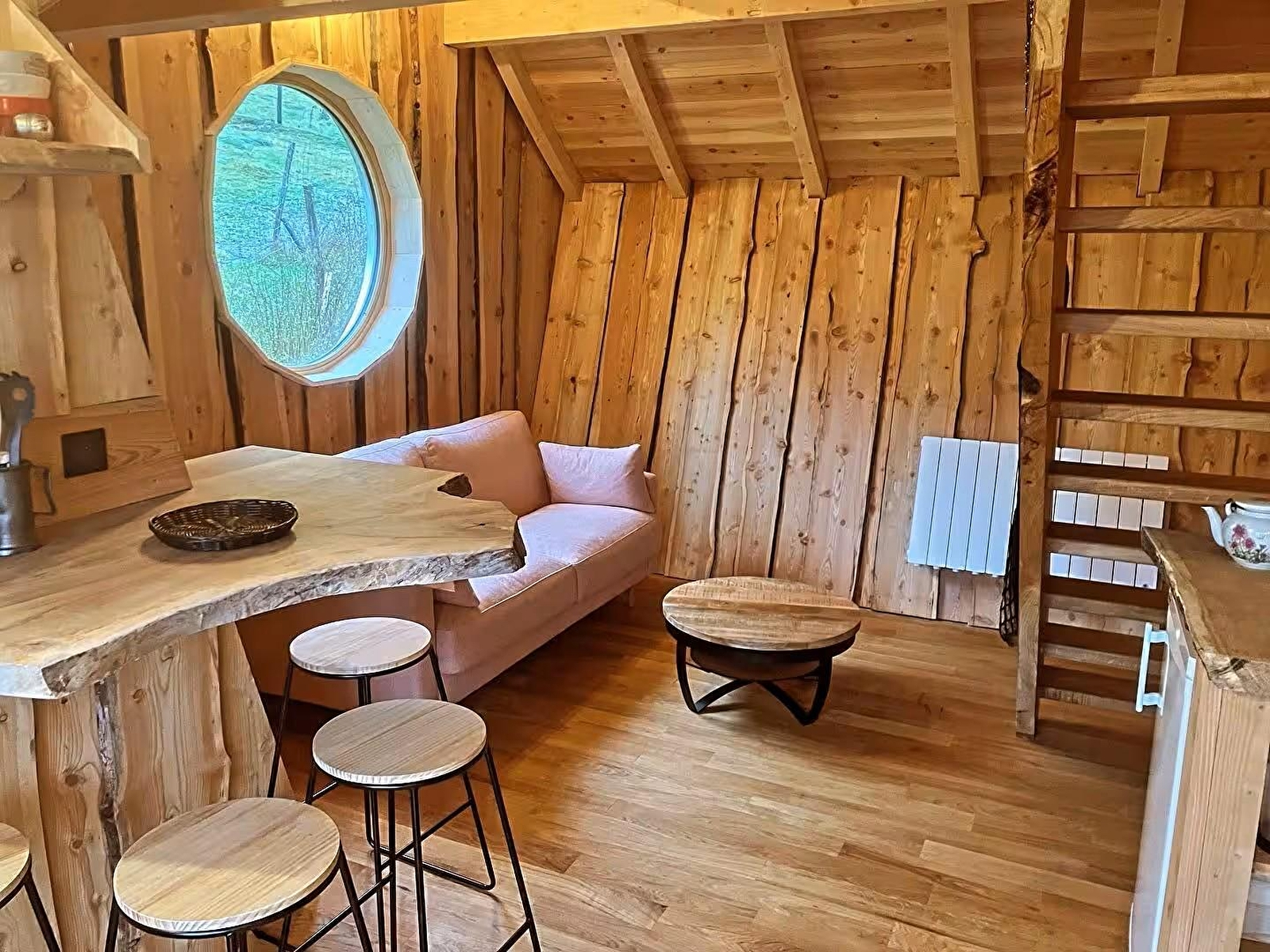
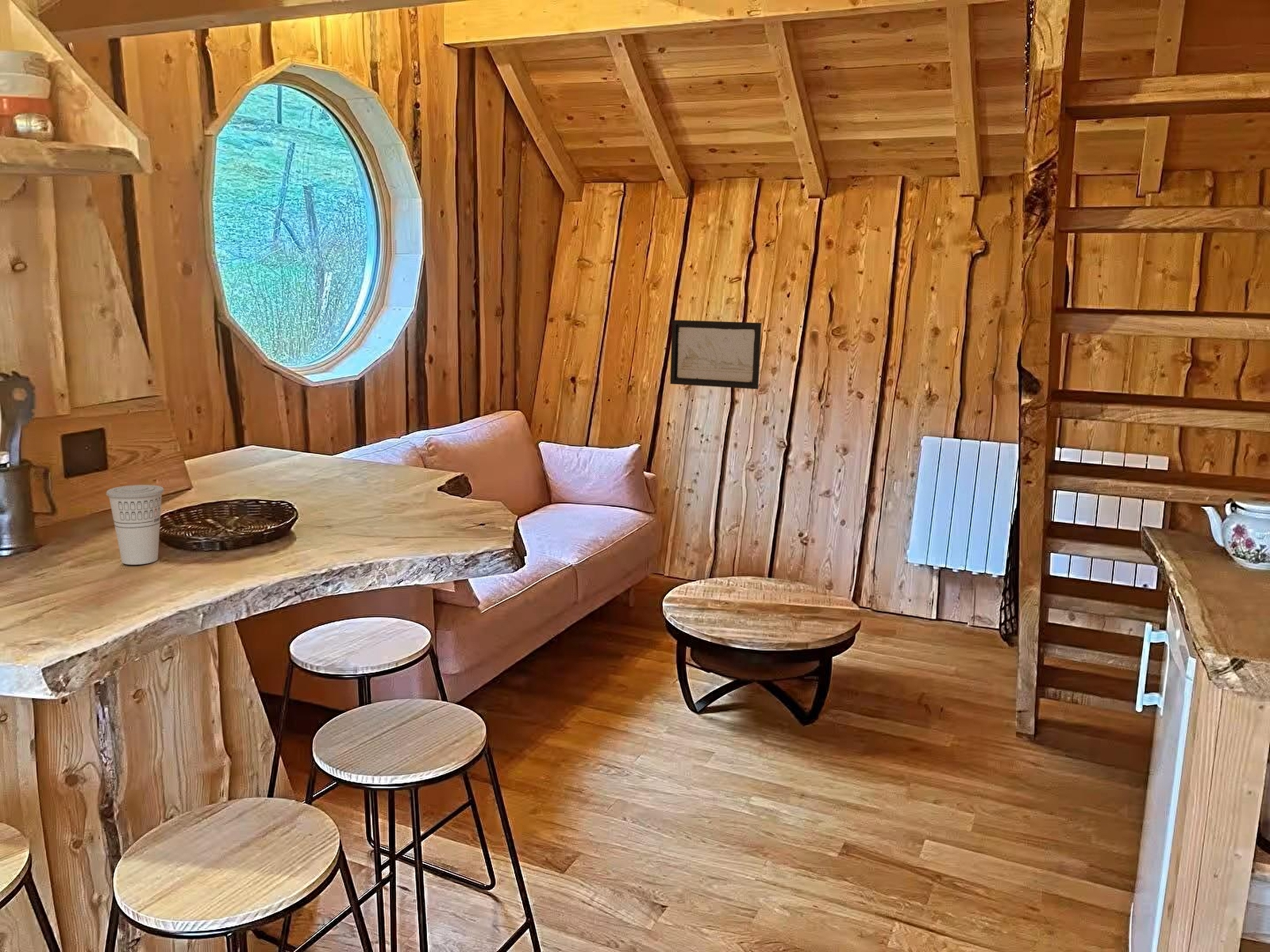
+ wall art (714, 354)
+ cup (137, 524)
